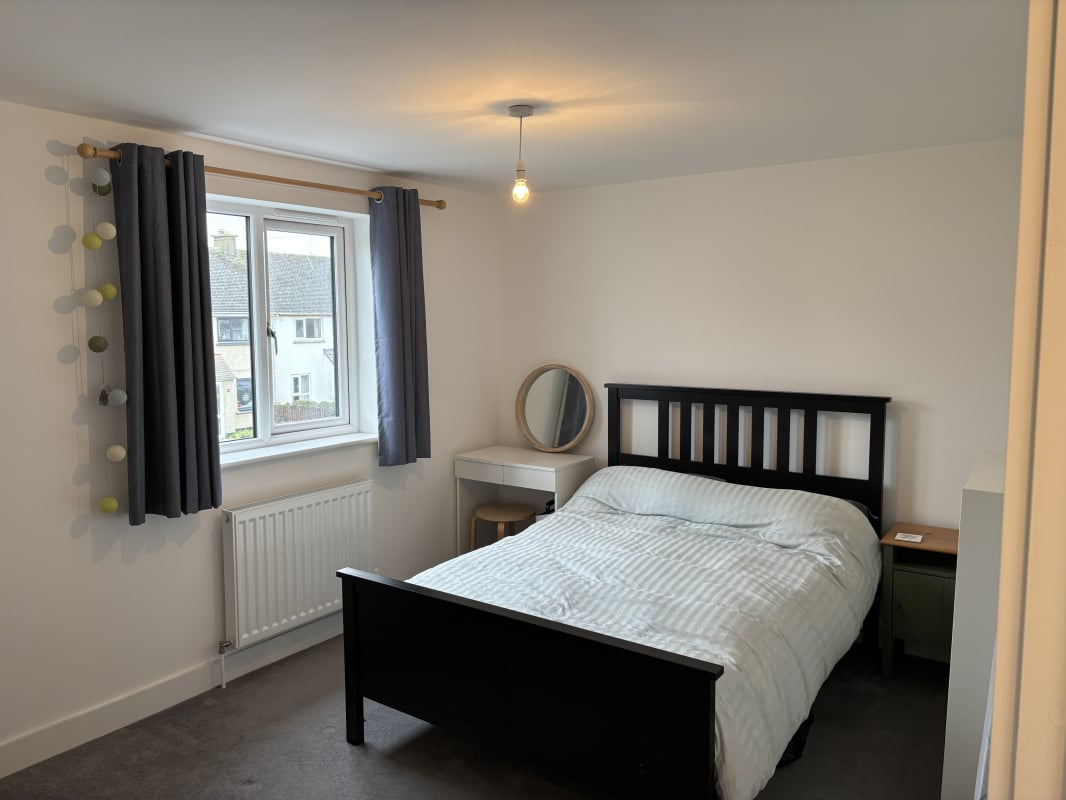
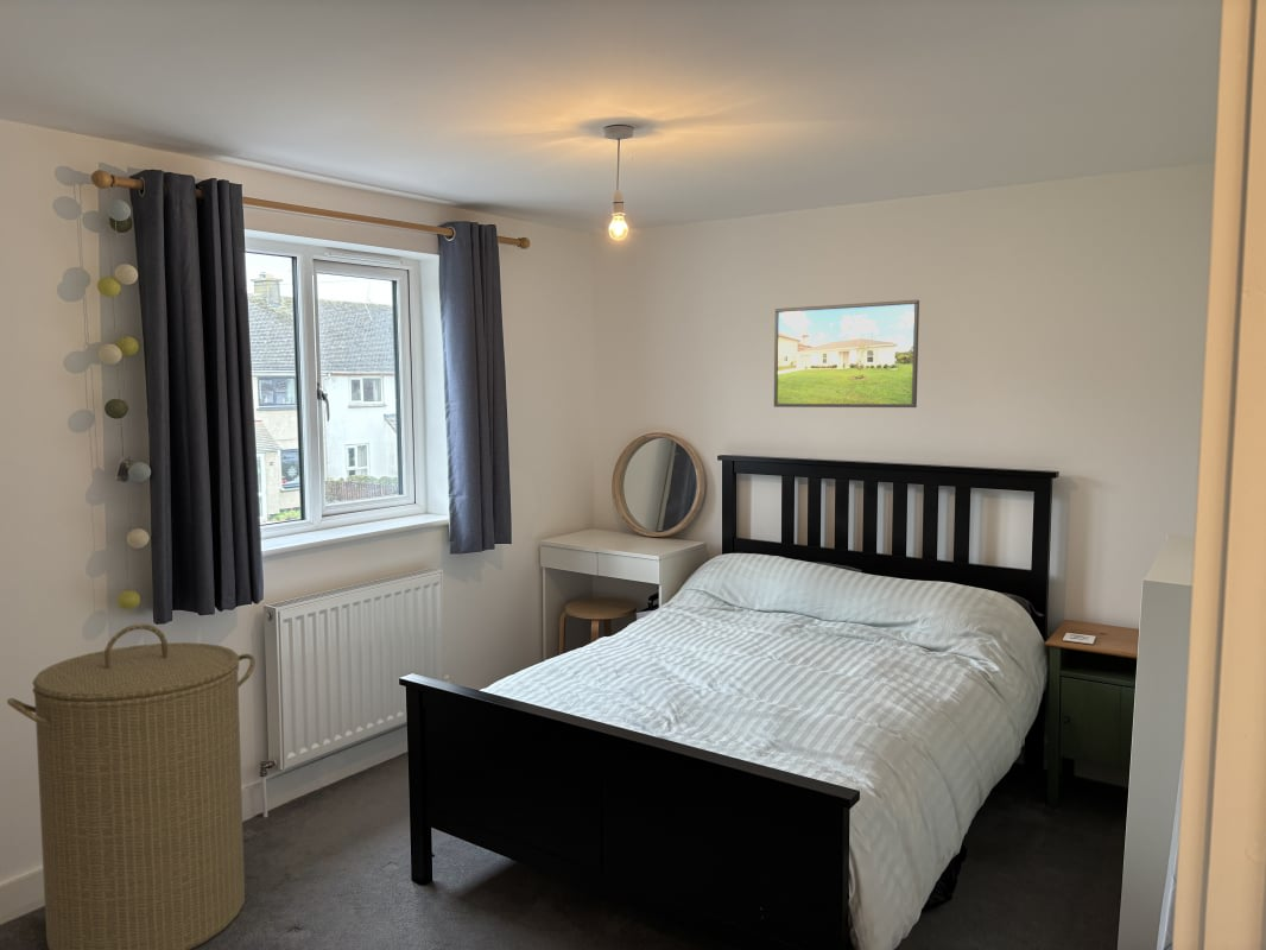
+ laundry hamper (145, 772)
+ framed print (842, 355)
